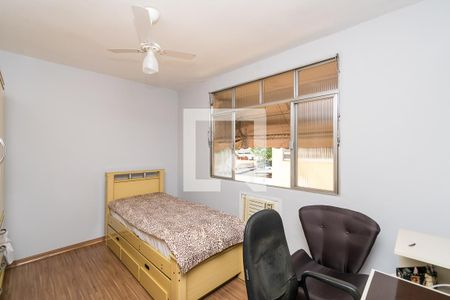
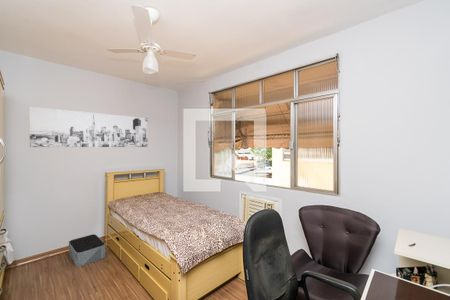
+ storage bin (86, 249)
+ wall art (98, 130)
